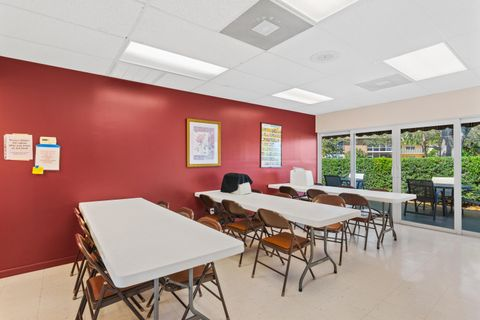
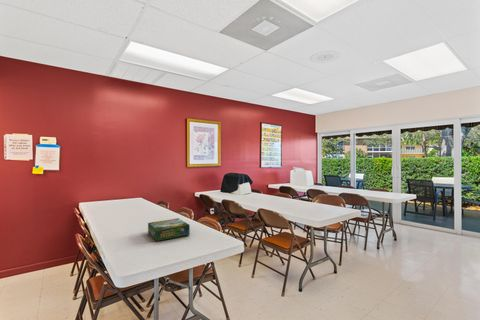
+ board game (168, 228)
